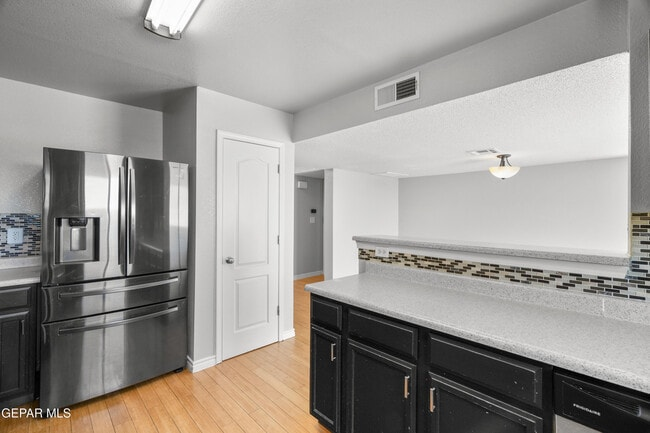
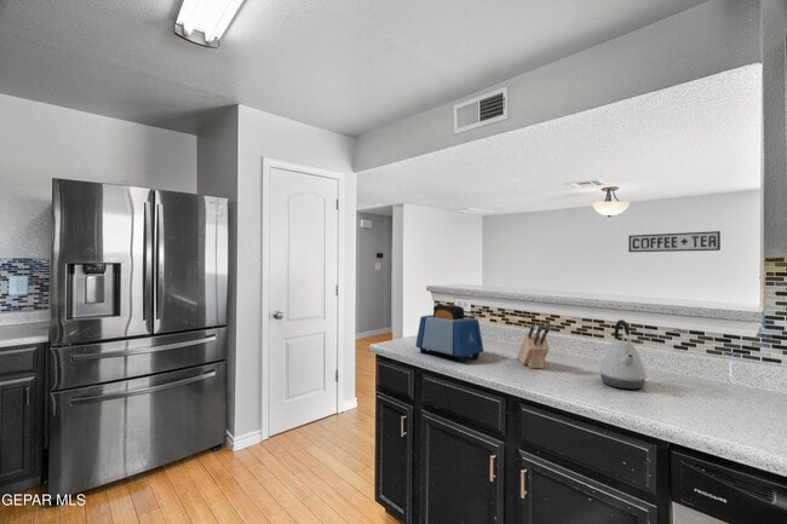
+ kettle (622, 352)
+ toaster (448, 329)
+ sign (671, 242)
+ knife block (533, 342)
